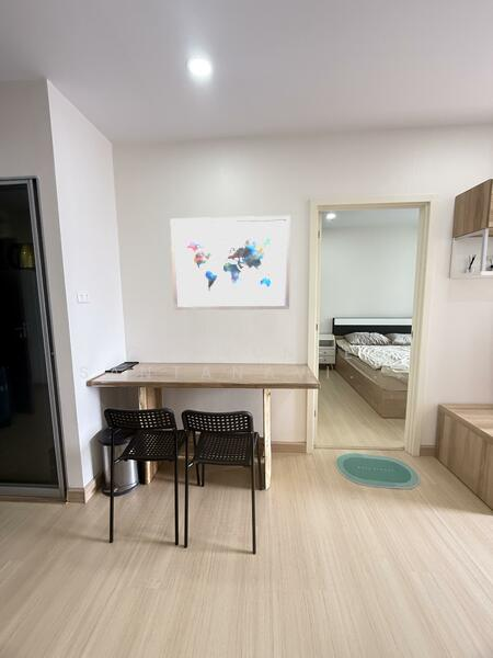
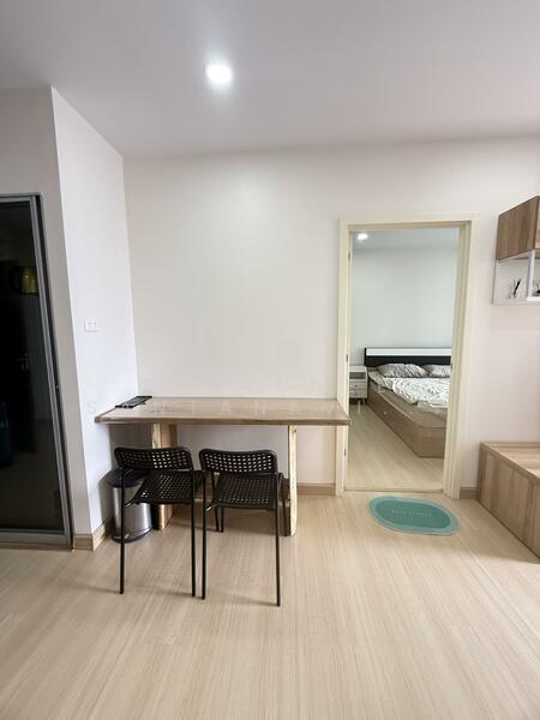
- wall art (230, 264)
